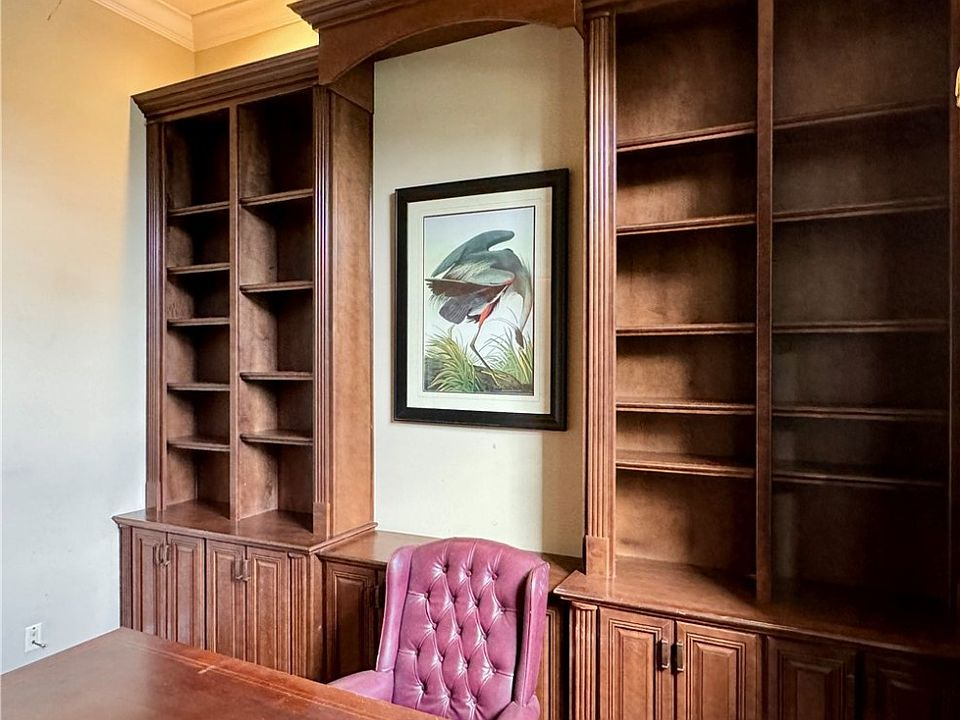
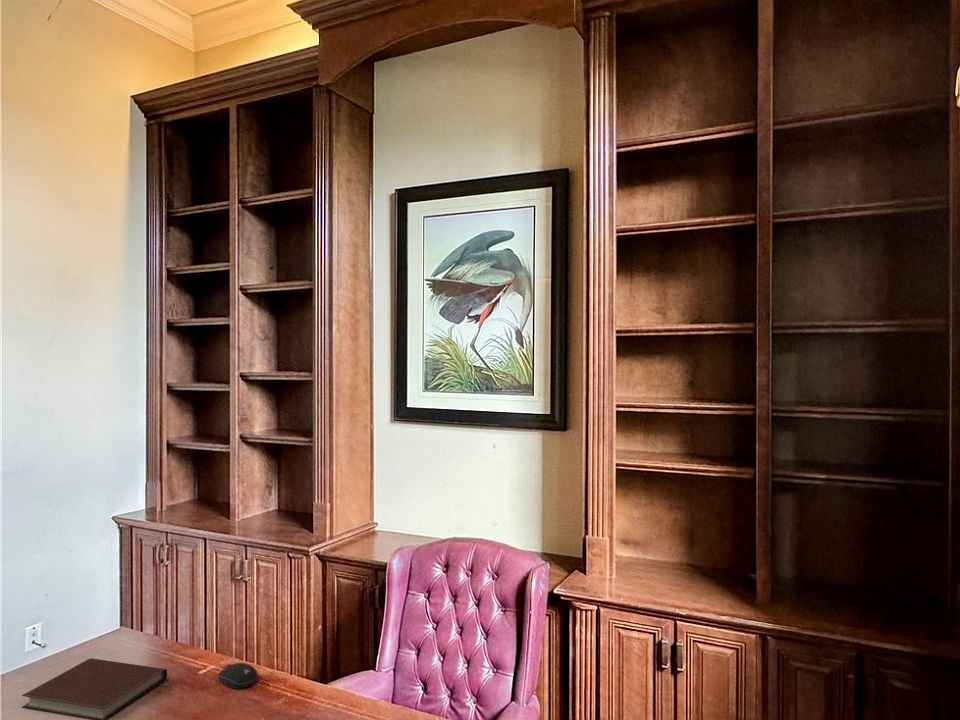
+ computer mouse (237, 673)
+ notebook (97, 686)
